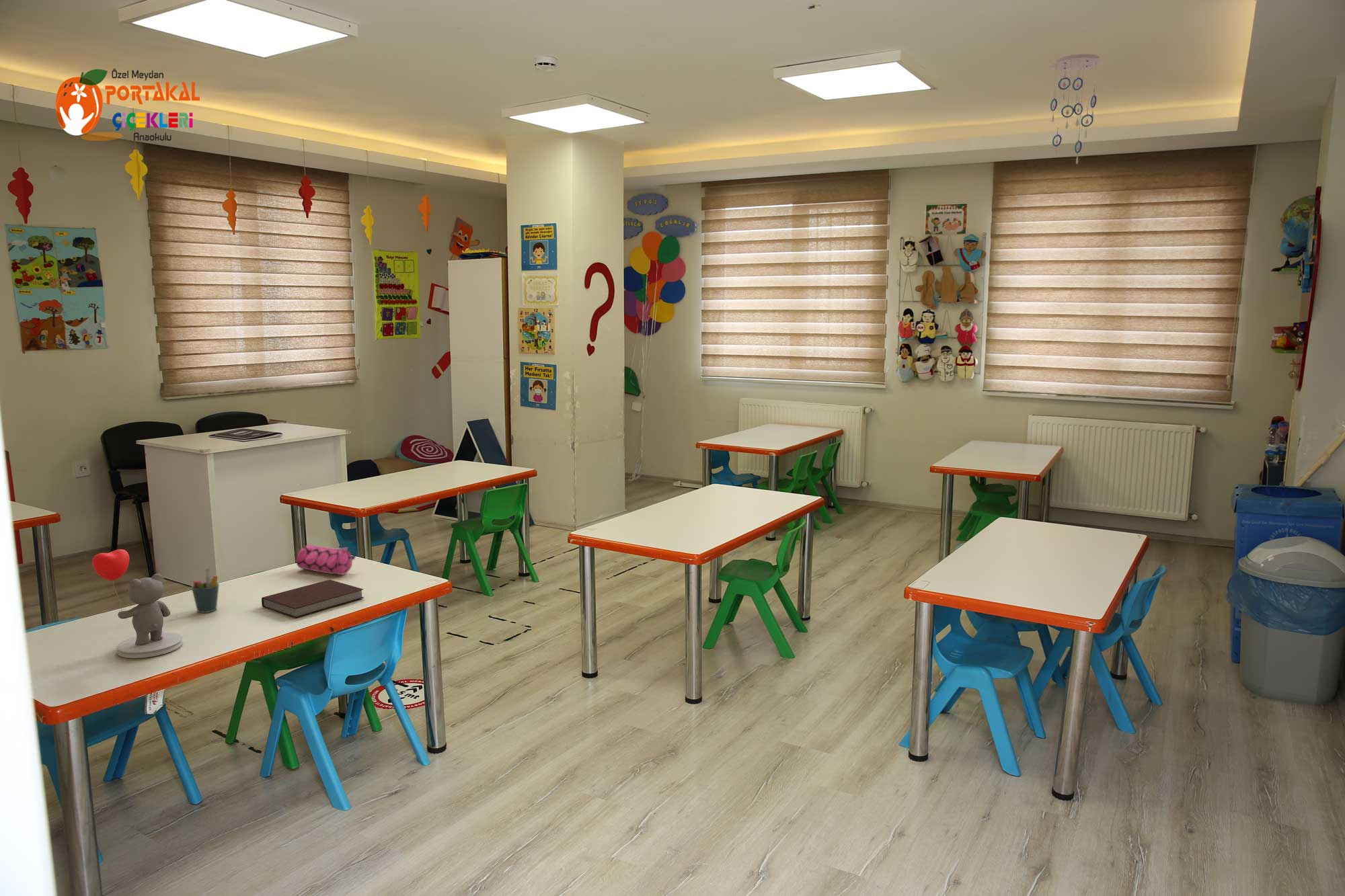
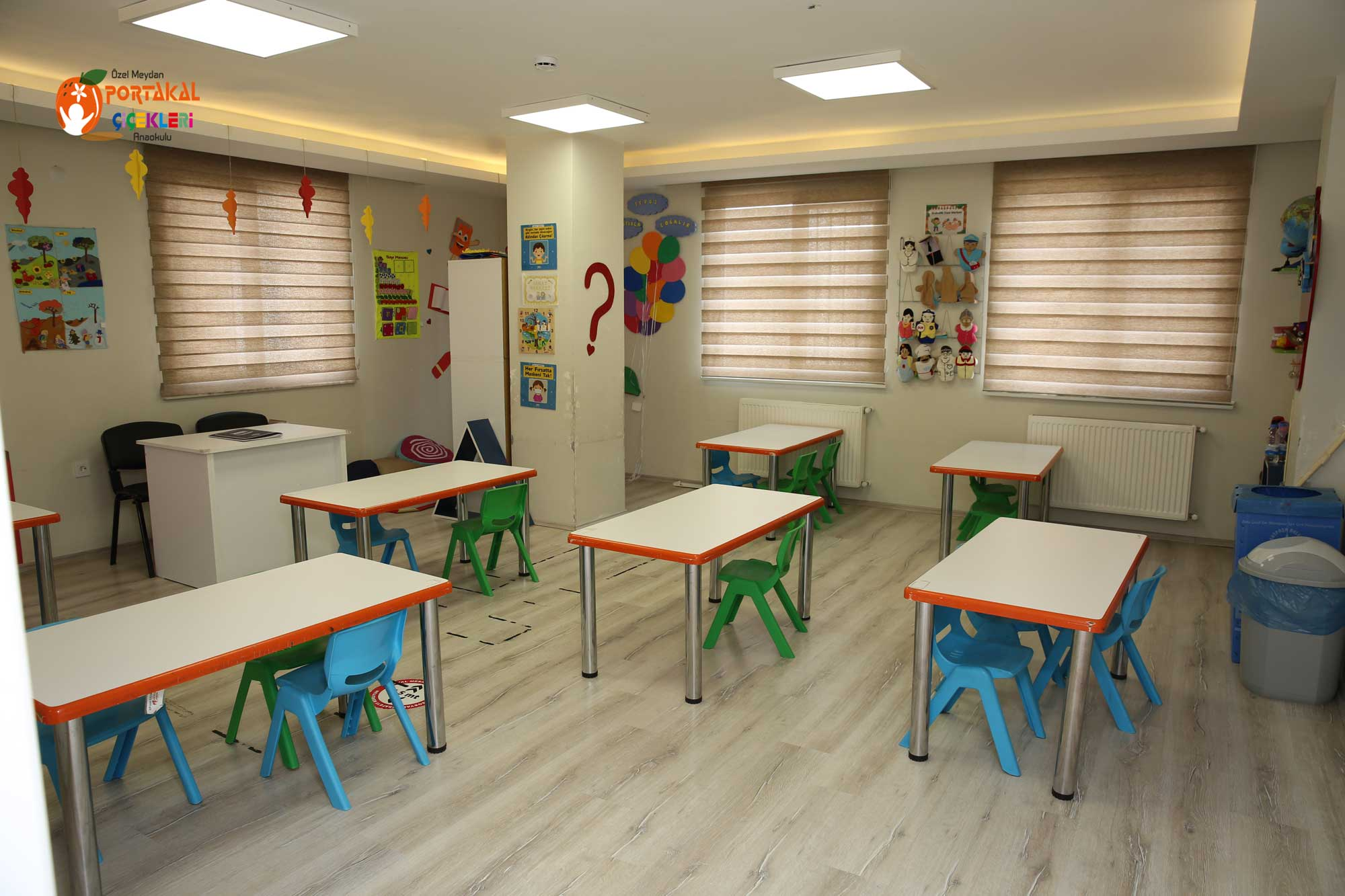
- teddy bear (137, 599)
- pencil case (324, 558)
- notebook (313, 598)
- pen holder (206, 591)
- ceiling mobile (1073, 112)
